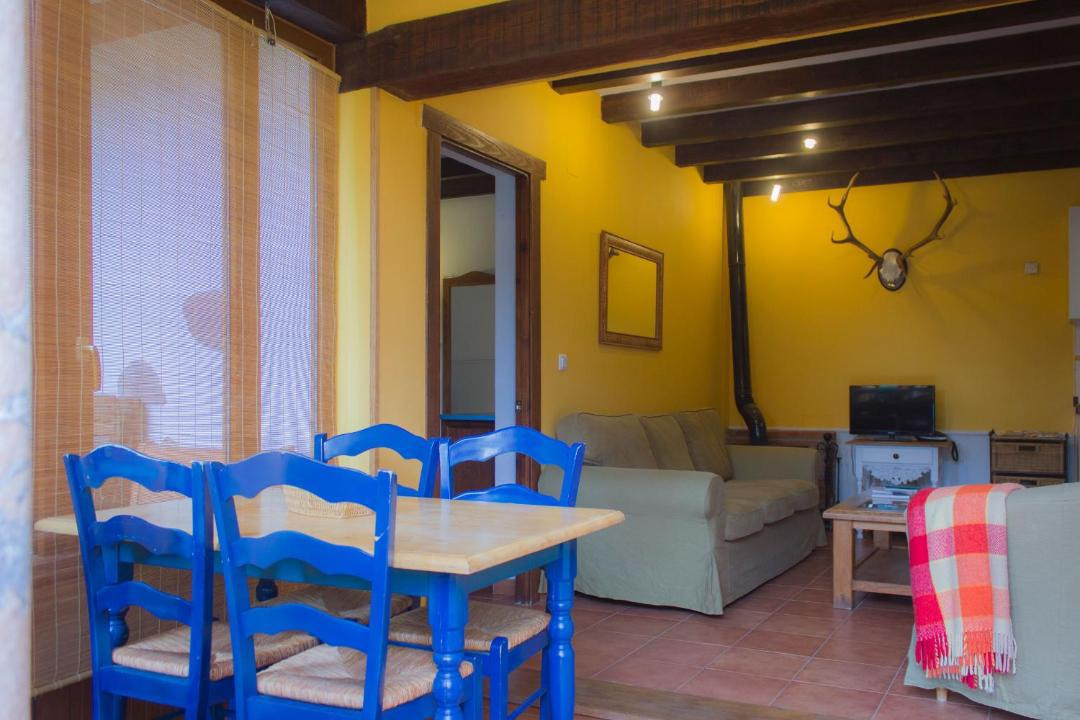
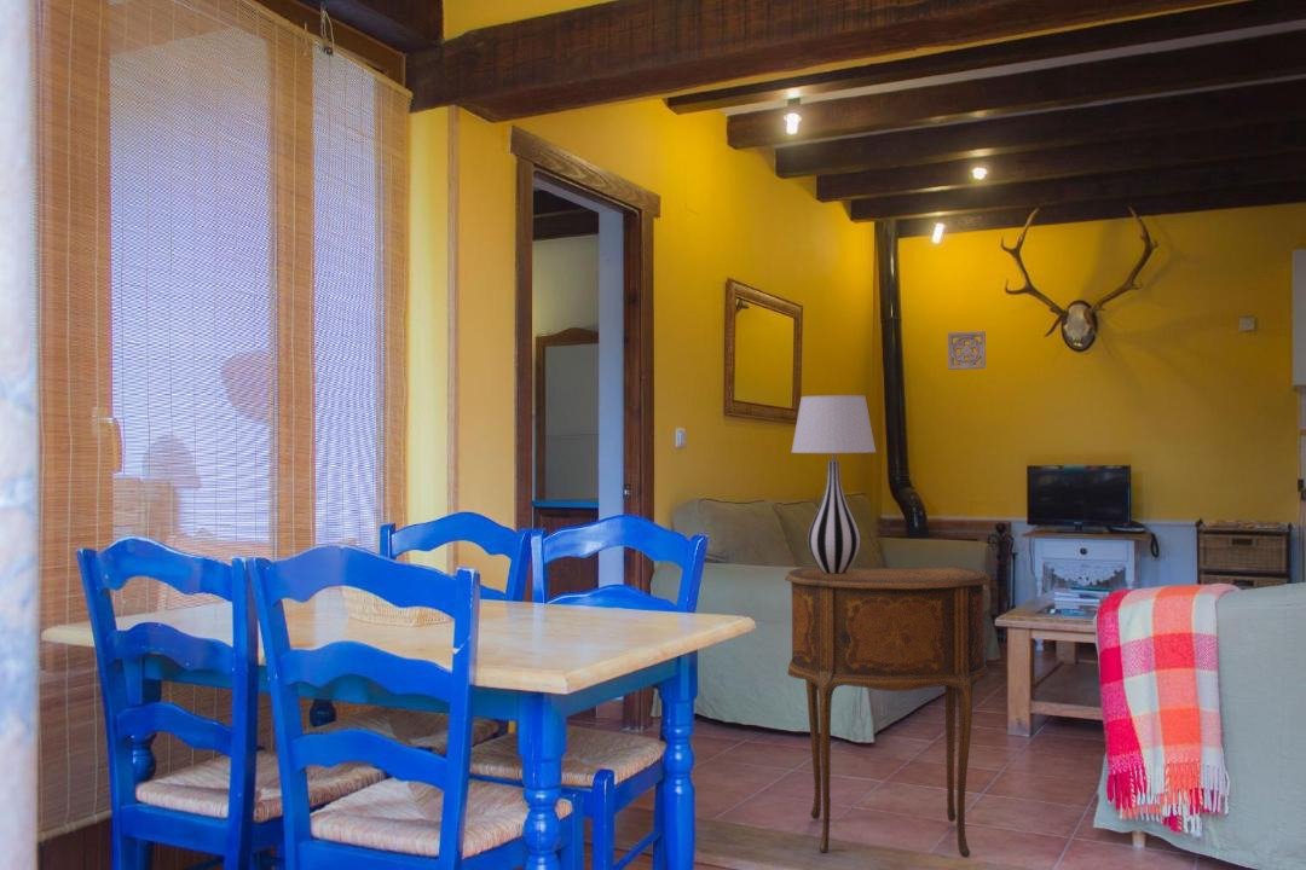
+ side table (888, 690)
+ wall ornament (966, 349)
+ table lamp (833, 483)
